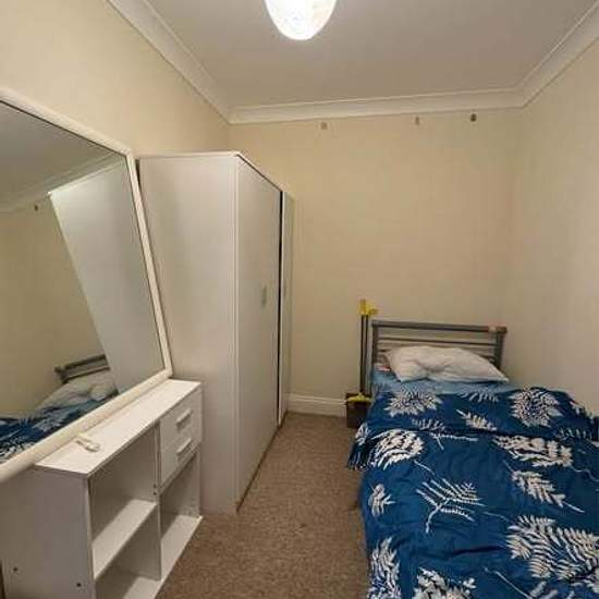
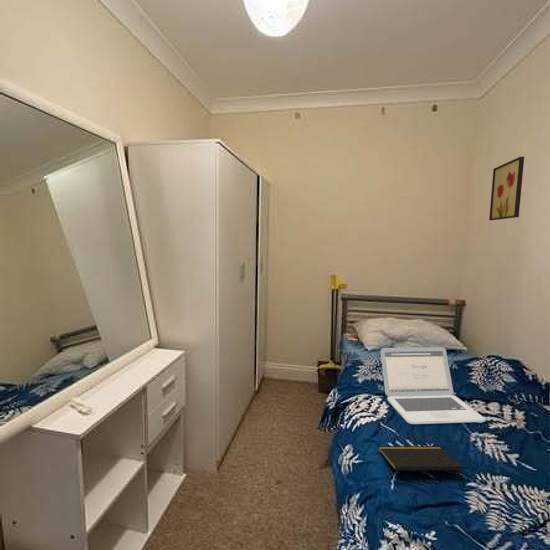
+ laptop (428, 382)
+ wall art (506, 191)
+ notepad (417, 457)
